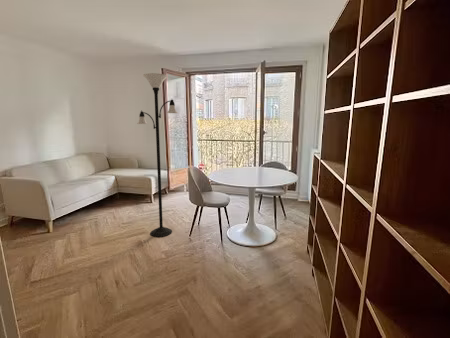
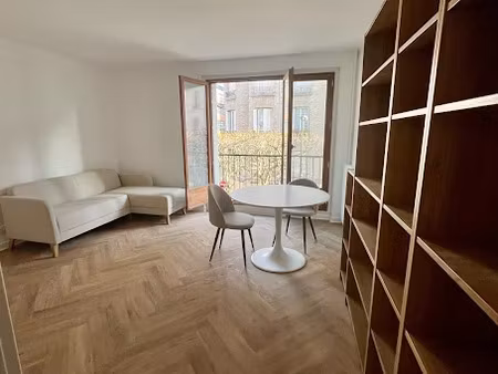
- floor lamp (158, 157)
